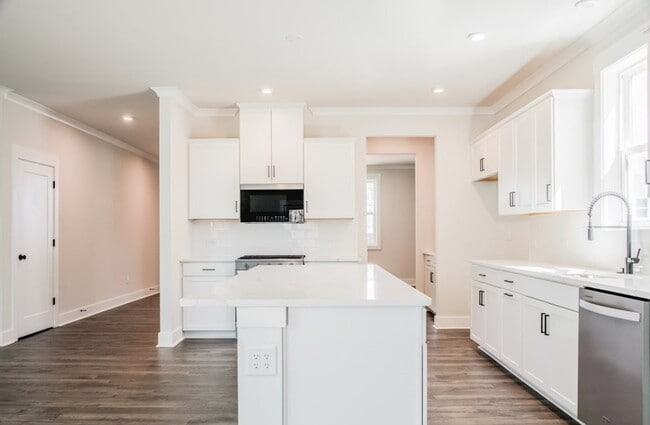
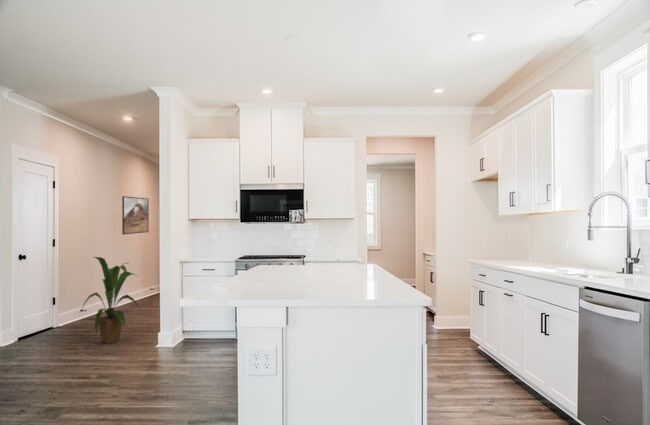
+ house plant (116, 297)
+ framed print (136, 215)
